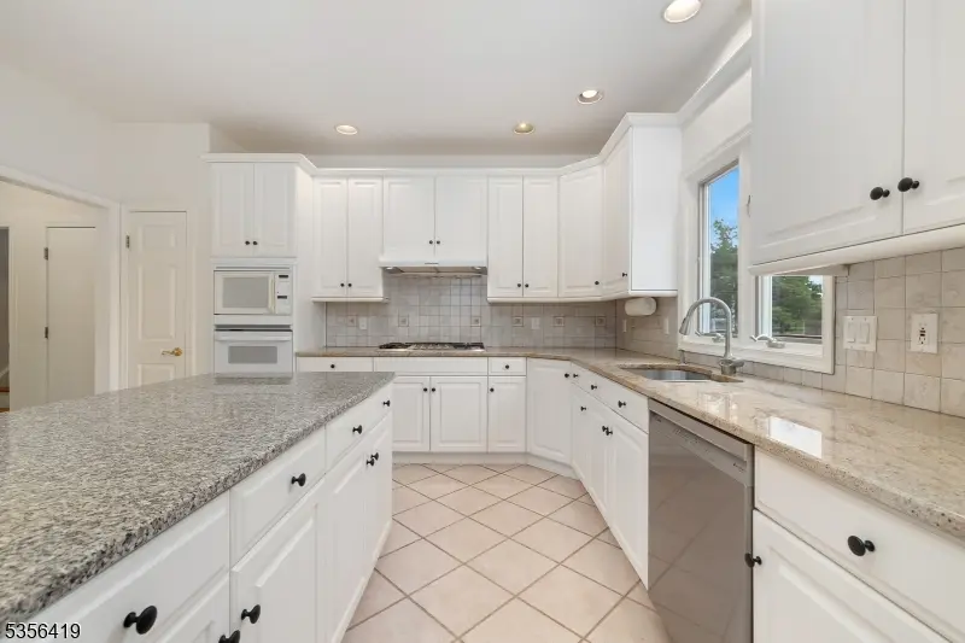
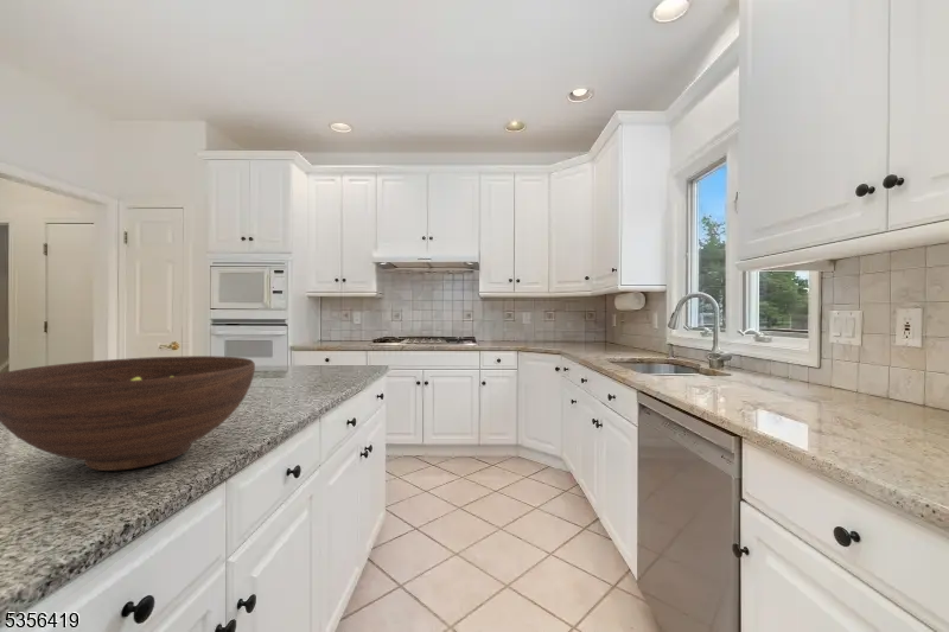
+ fruit bowl (141, 411)
